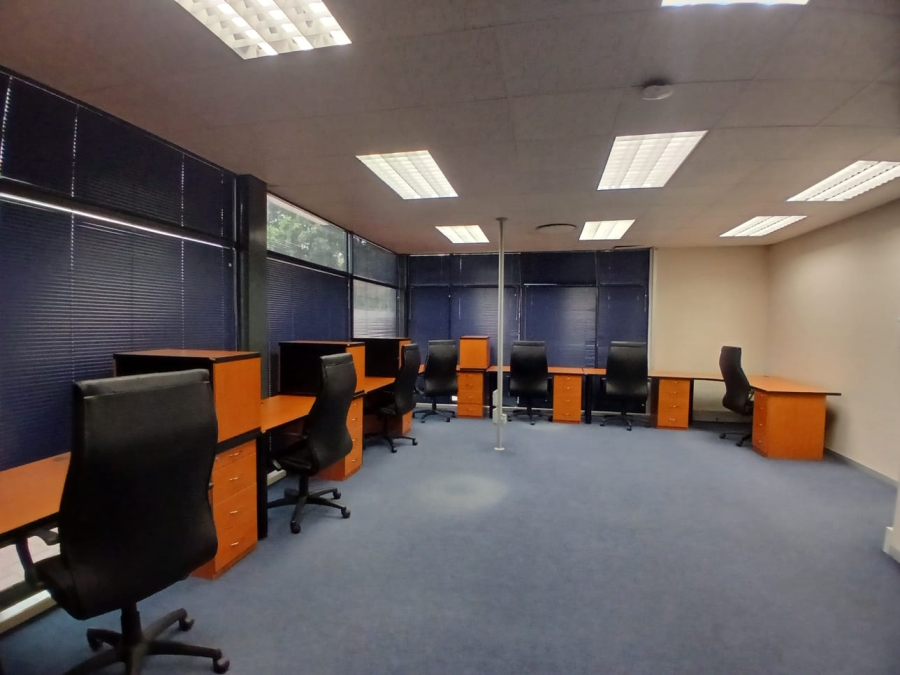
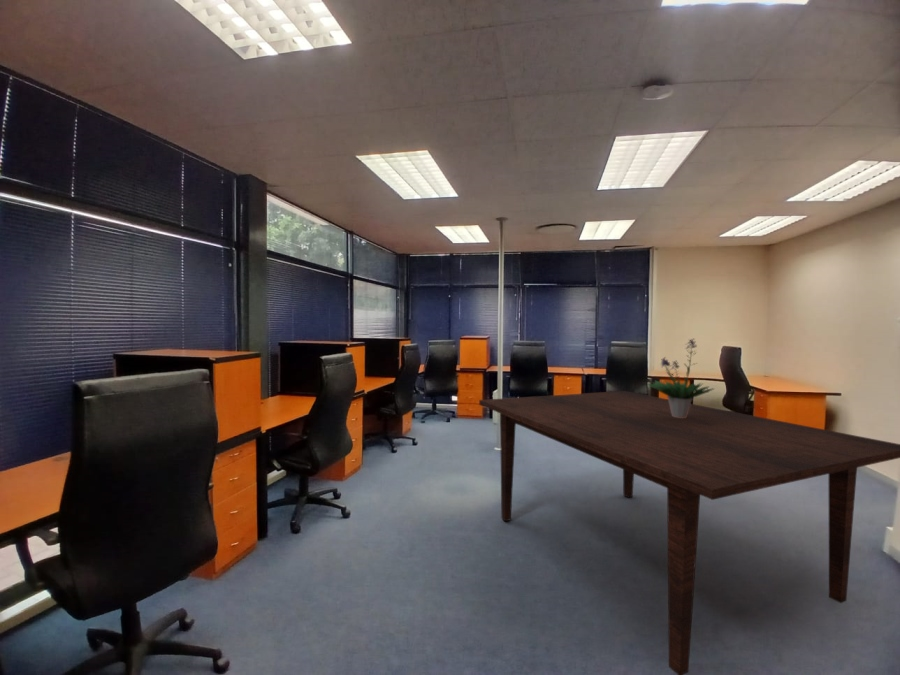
+ potted plant (678, 377)
+ table (649, 480)
